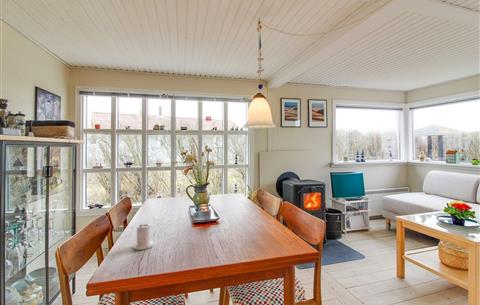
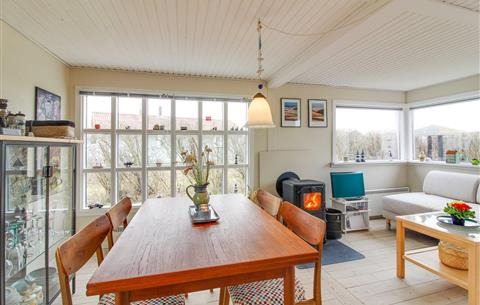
- candle (143, 234)
